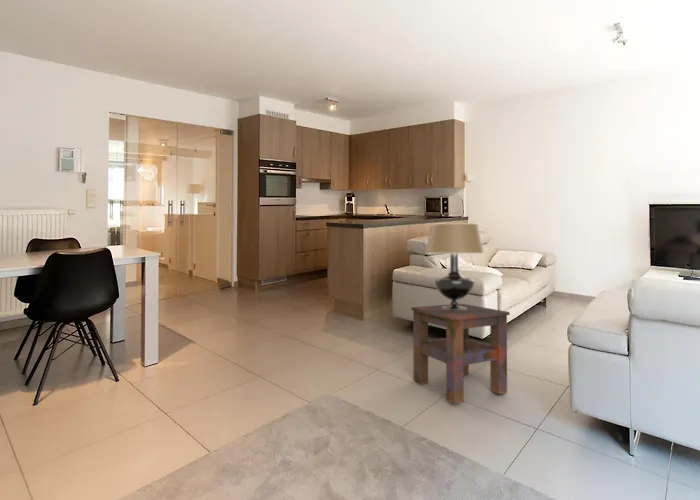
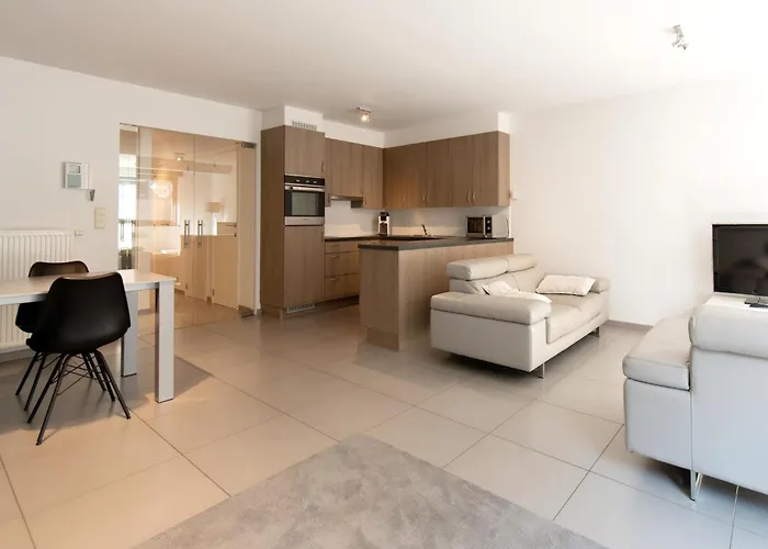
- side table (458, 348)
- table lamp (454, 266)
